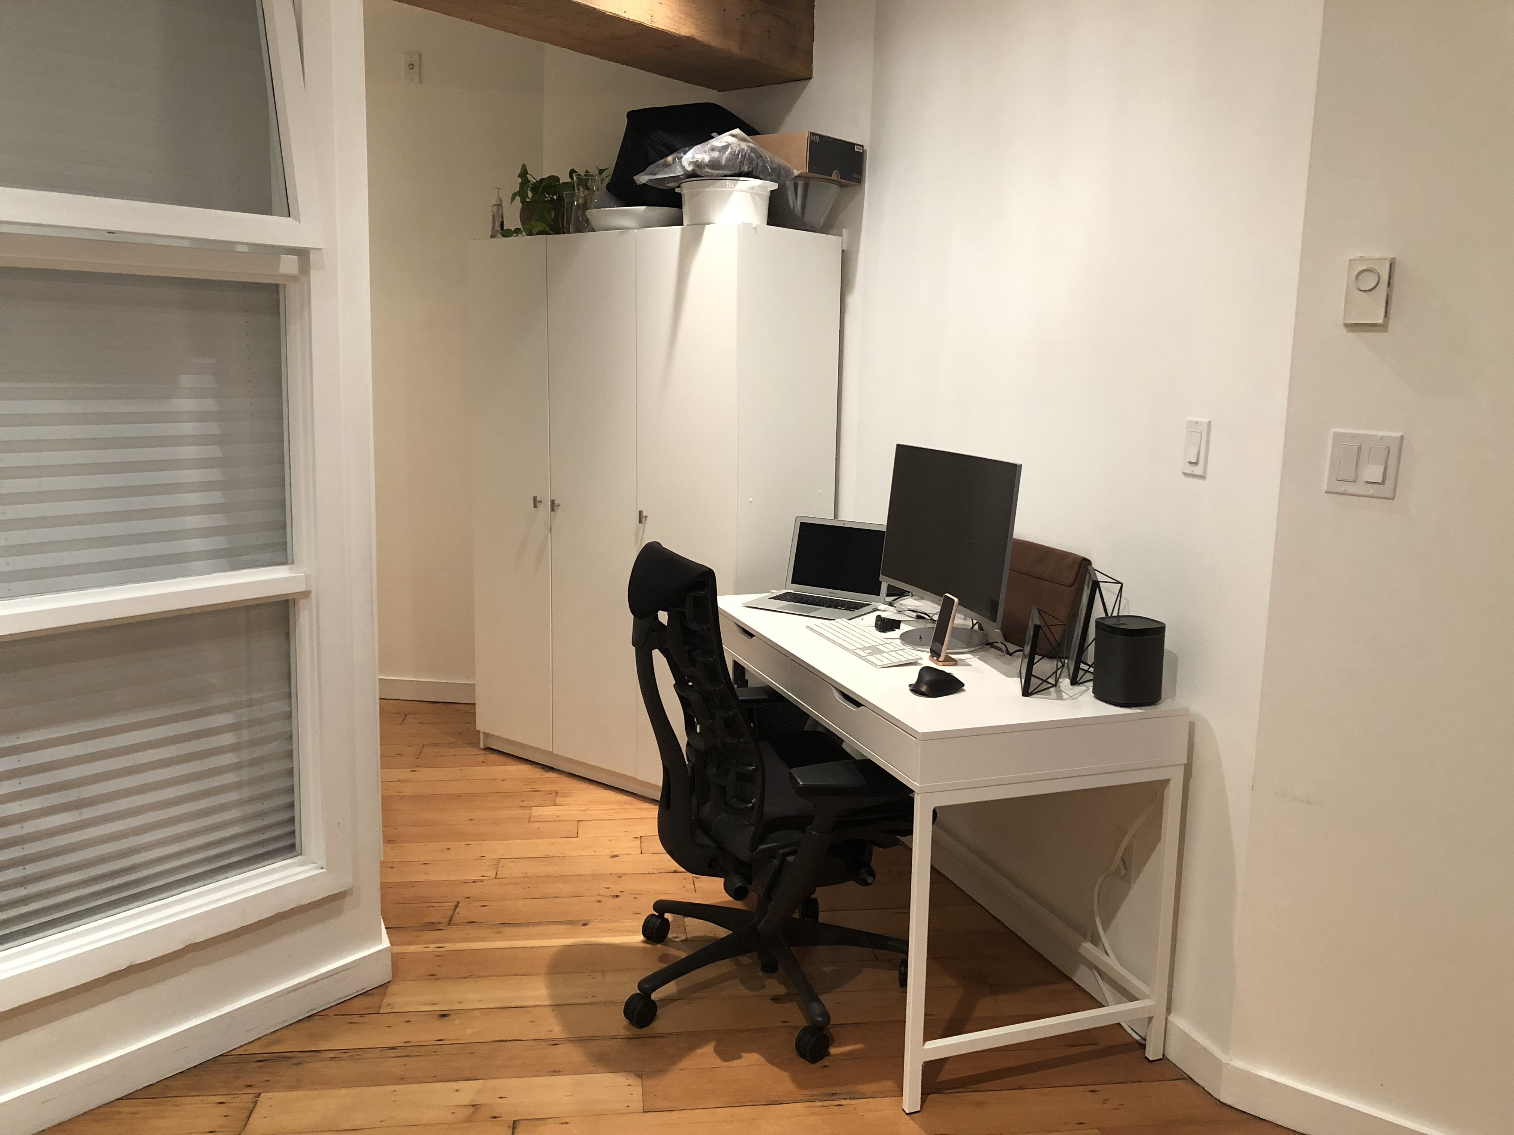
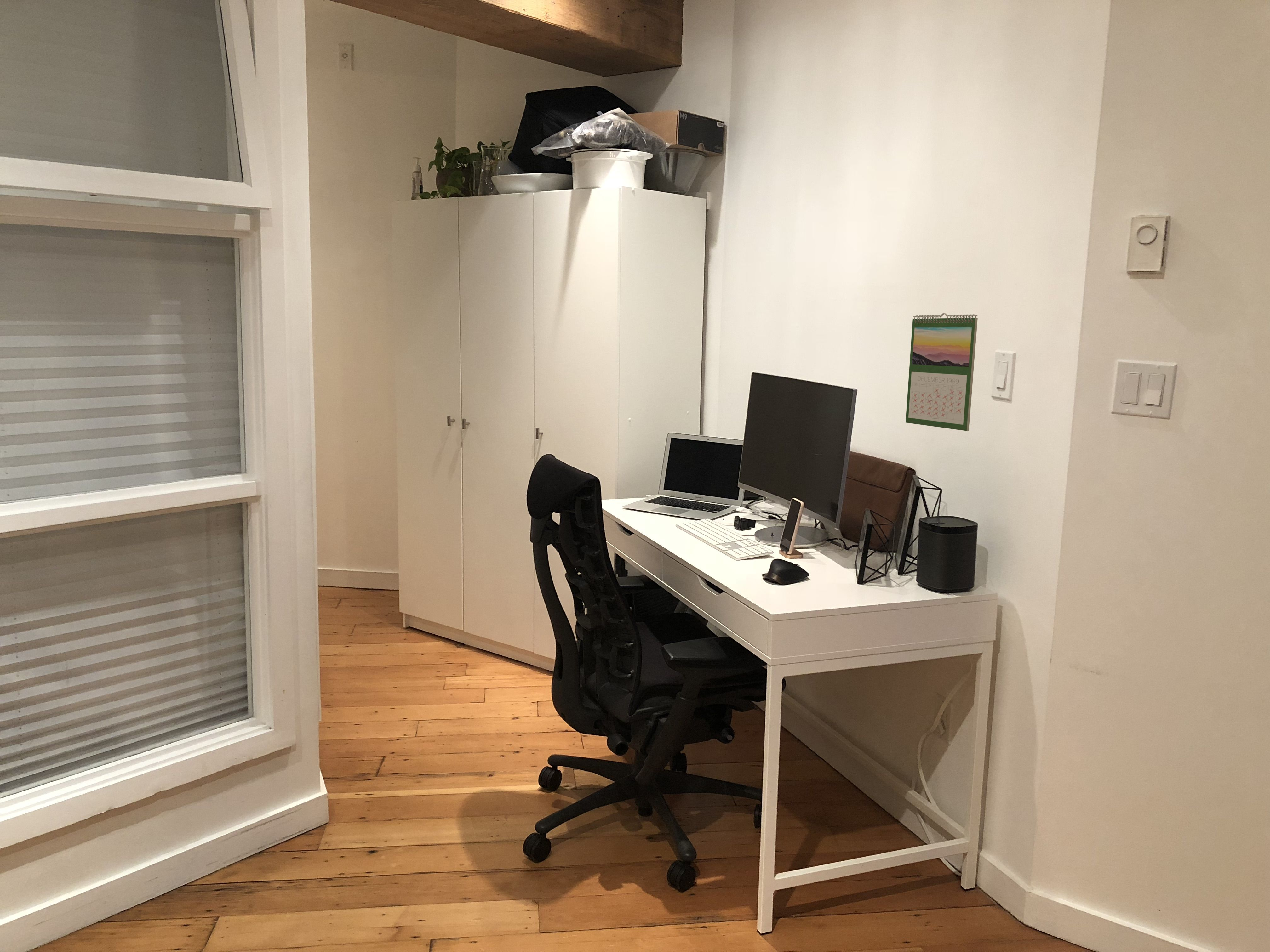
+ calendar (940, 370)
